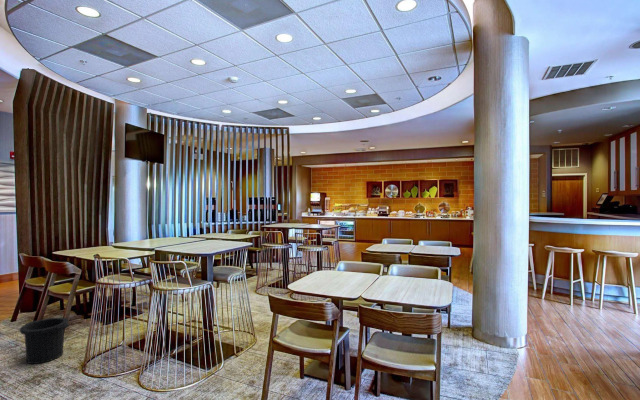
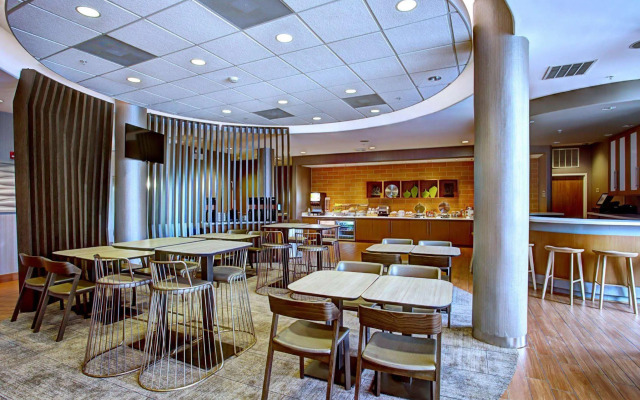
- trash can (45, 340)
